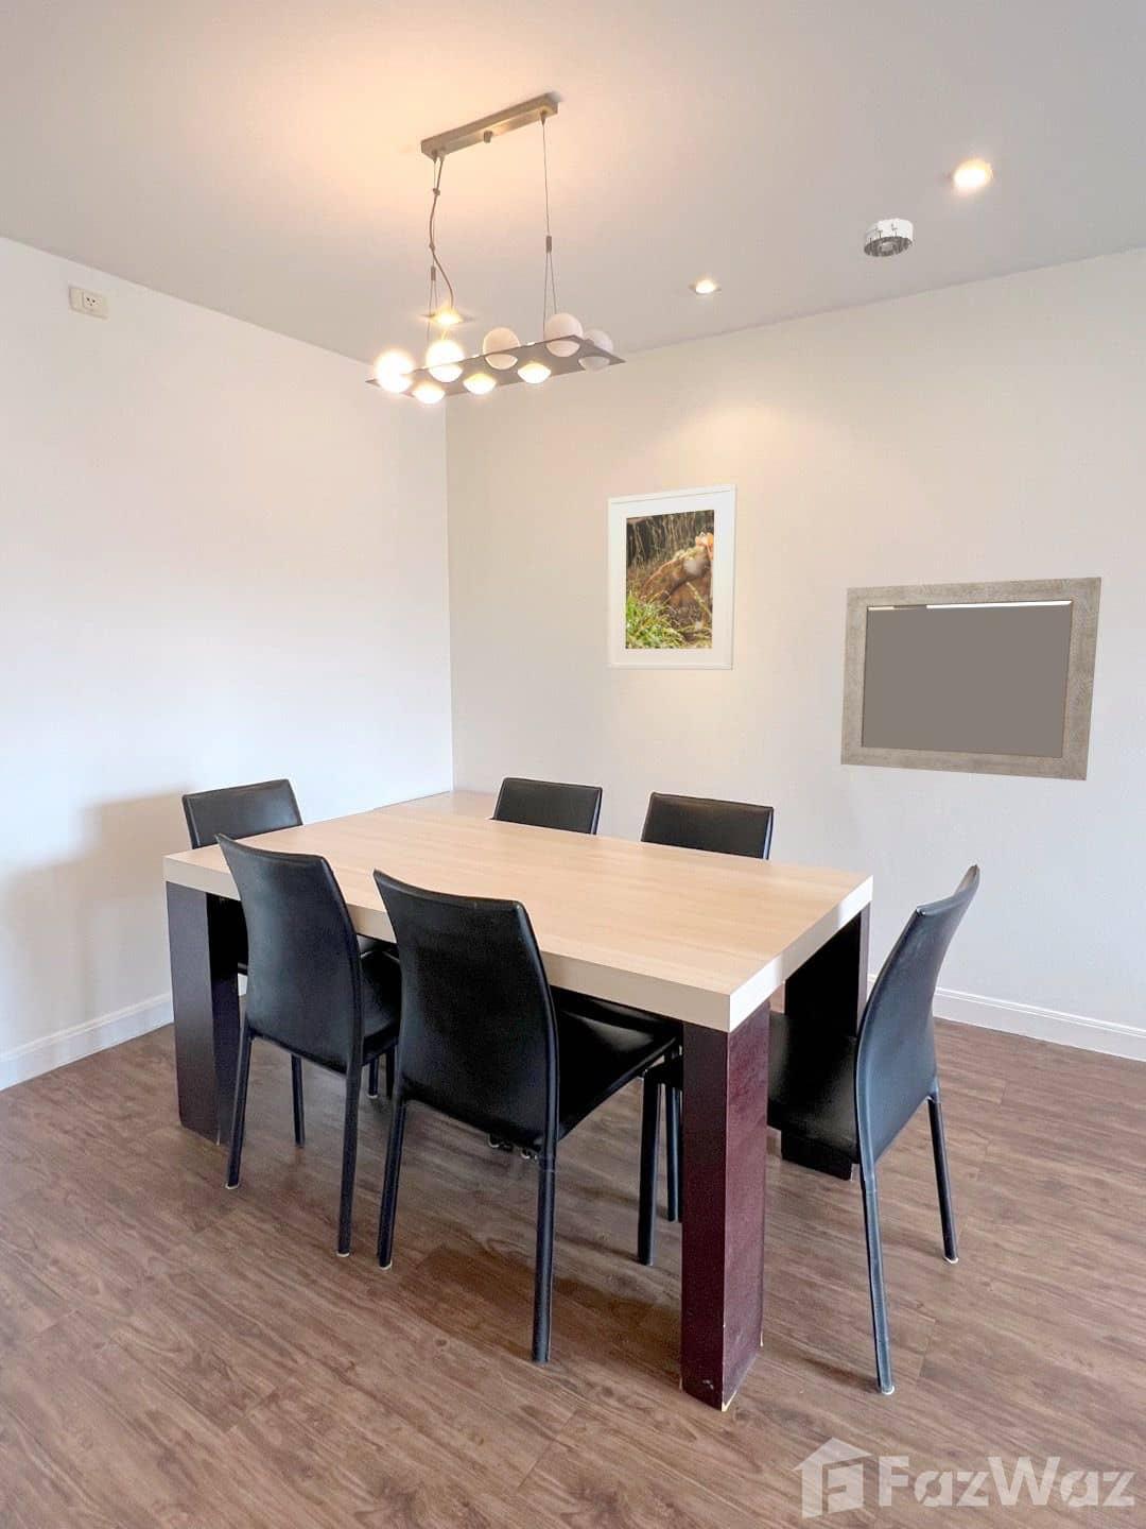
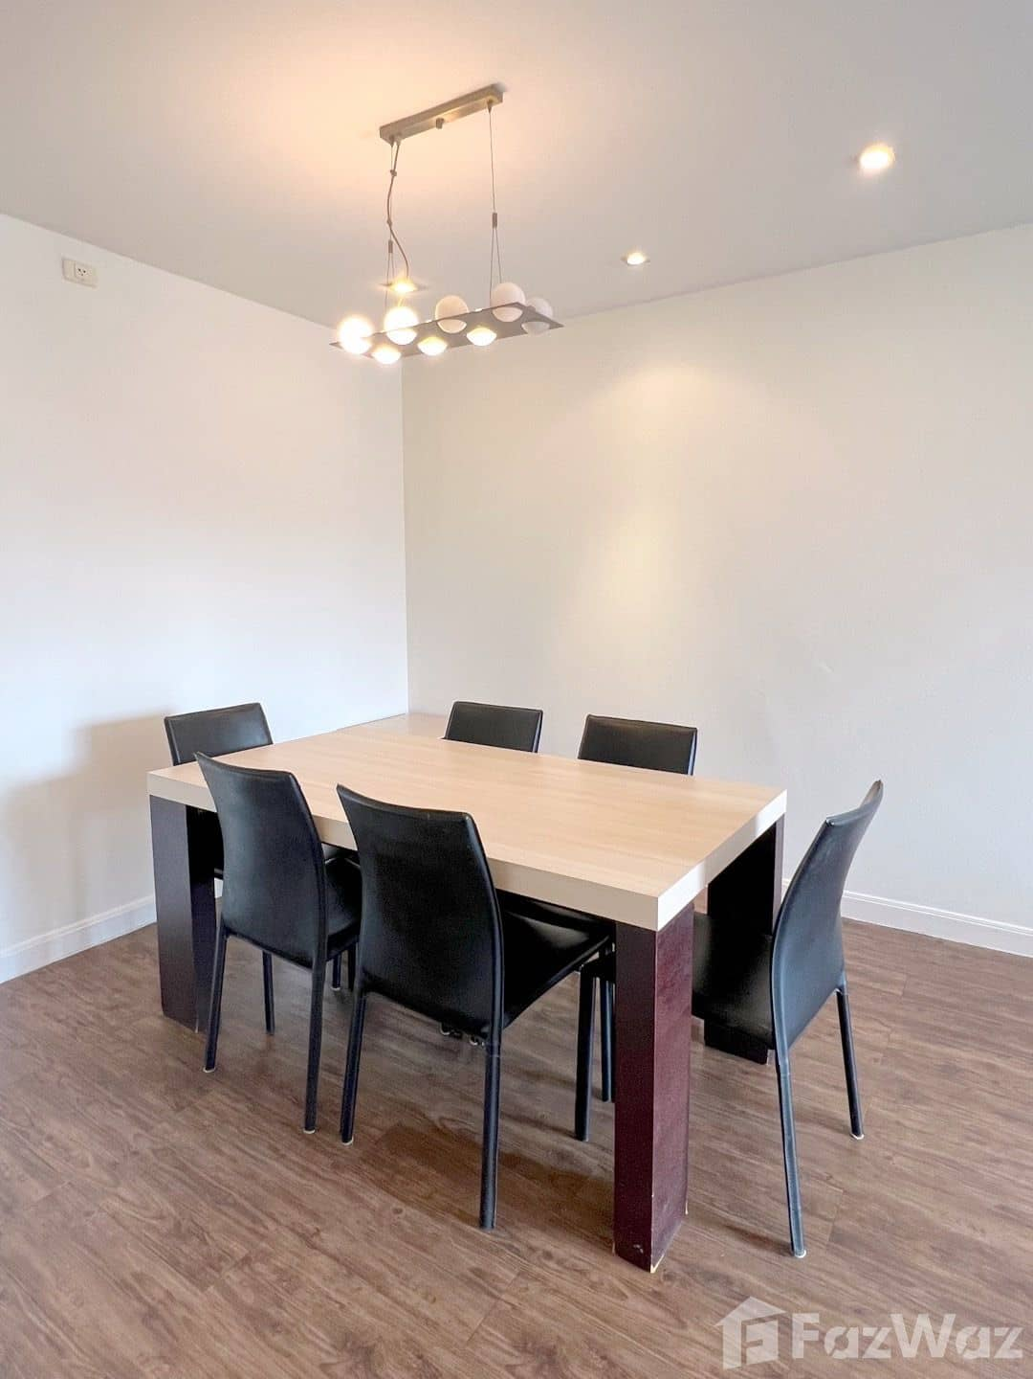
- smoke detector (887, 237)
- home mirror (959, 679)
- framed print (668, 580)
